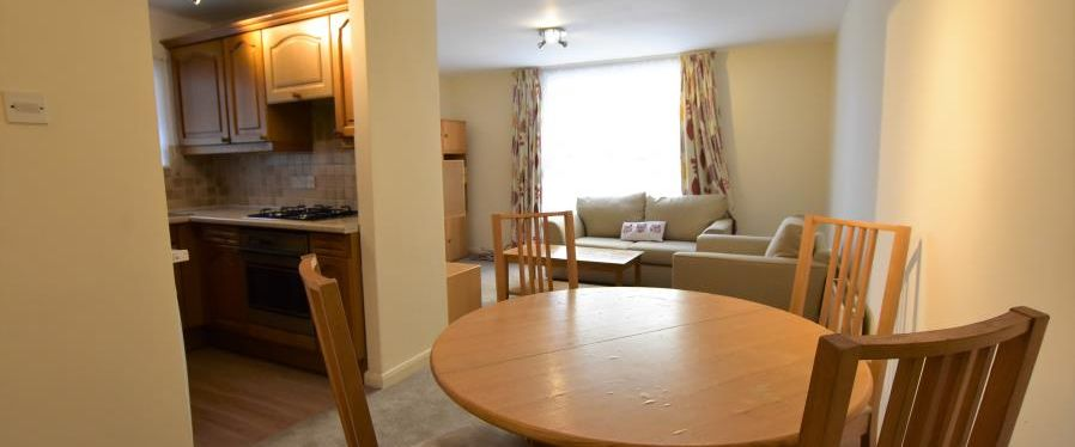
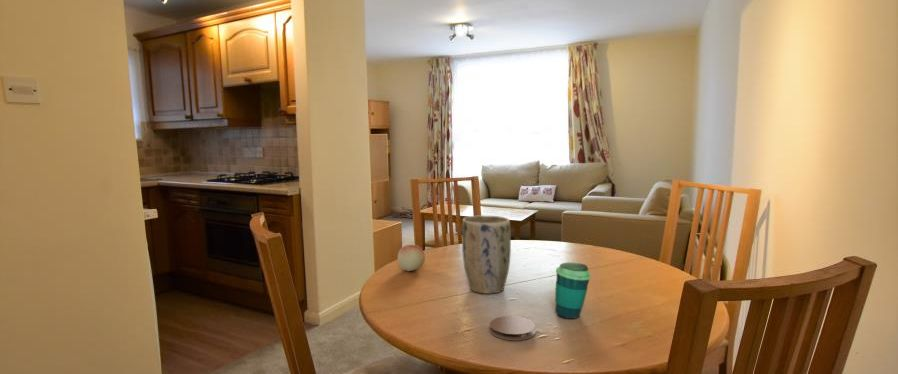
+ coaster (512, 327)
+ fruit (411, 257)
+ cup (572, 290)
+ plant pot (486, 253)
